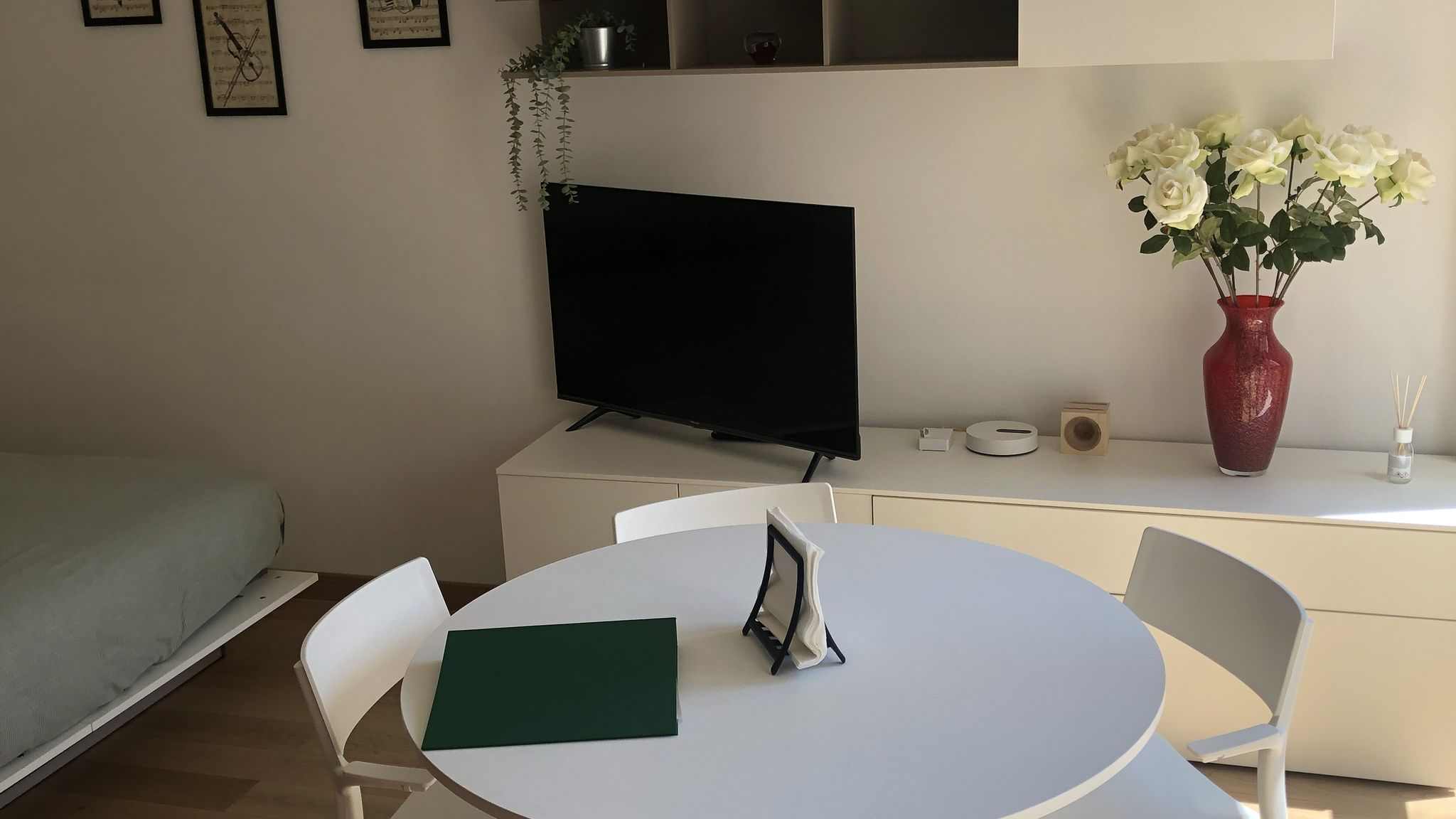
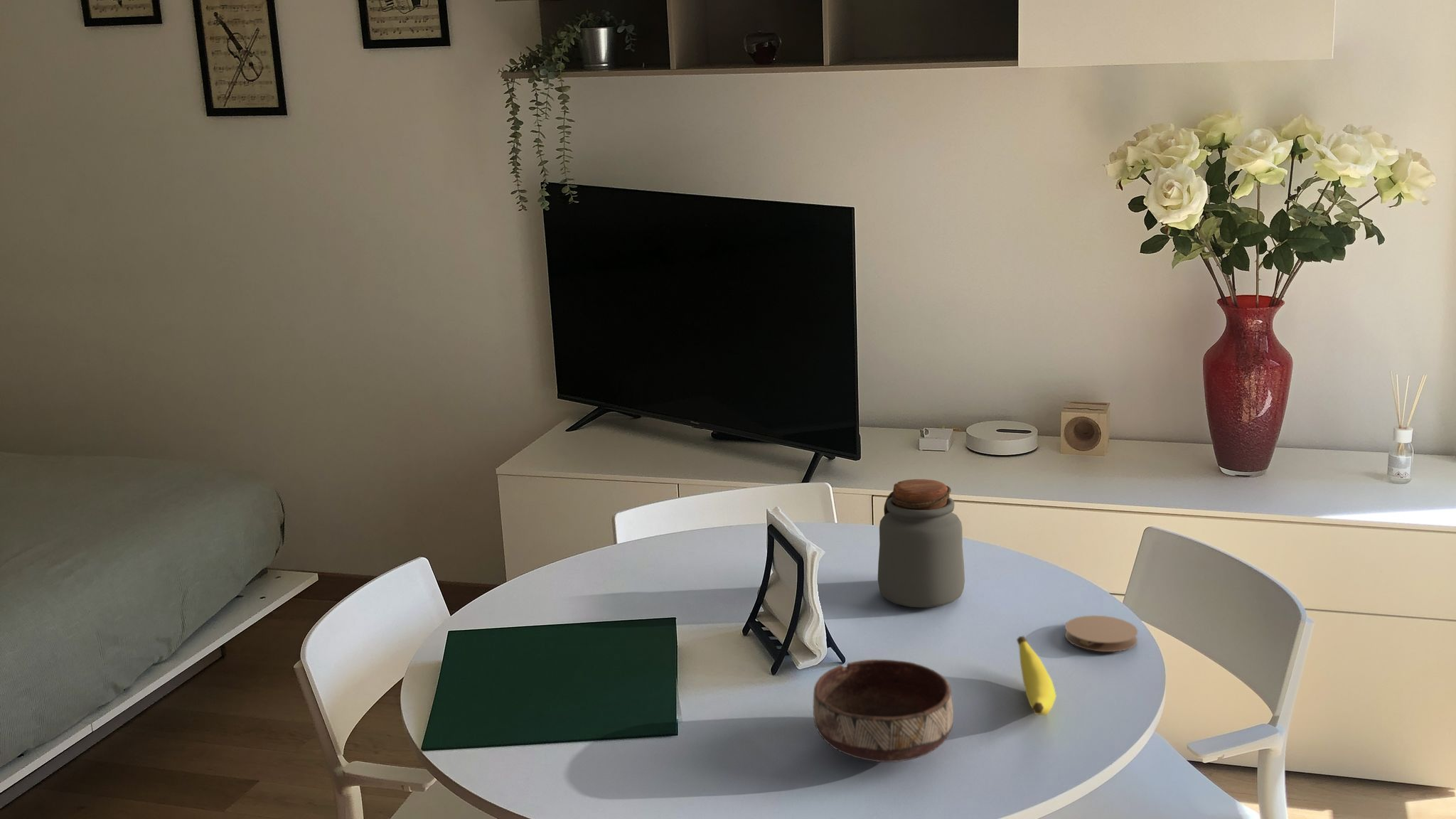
+ bowl (882, 716)
+ coaster (1101, 633)
+ jar (920, 540)
+ banana (1039, 682)
